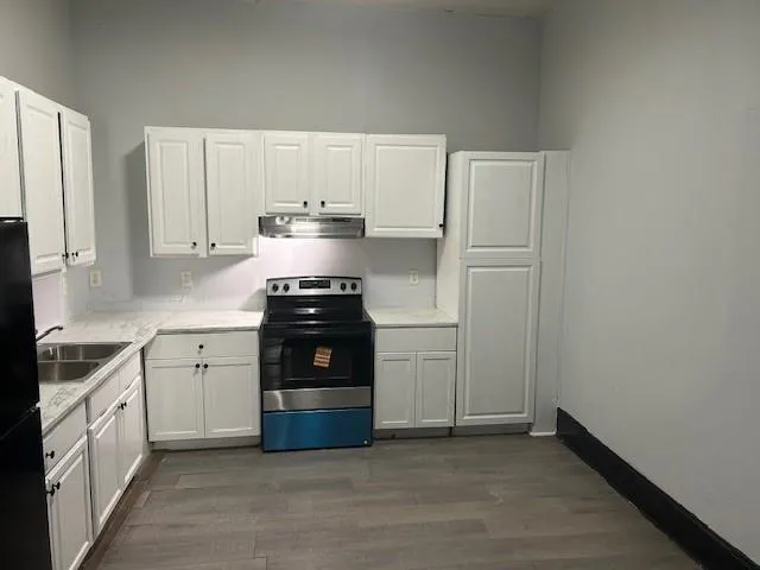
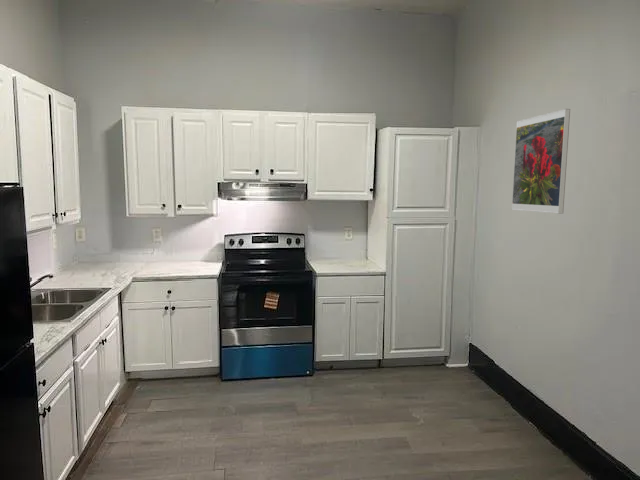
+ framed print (538, 164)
